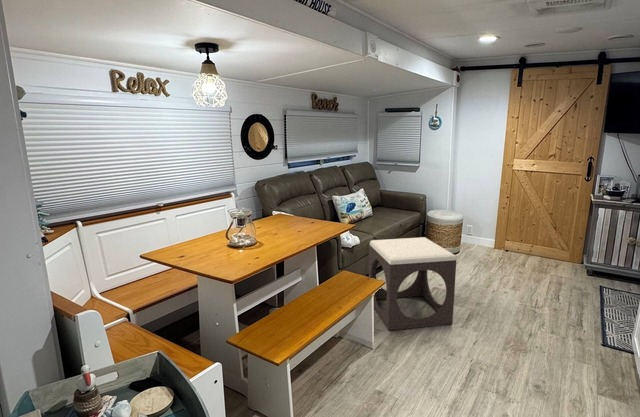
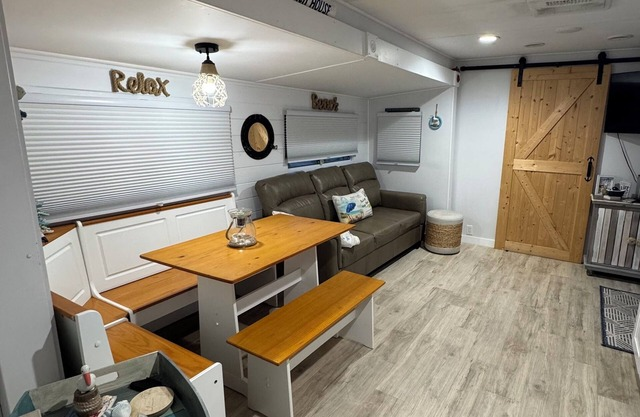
- footstool (407, 276)
